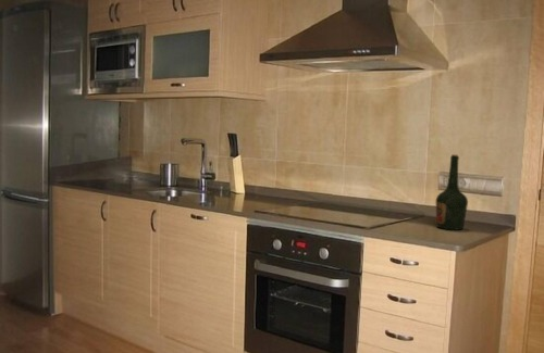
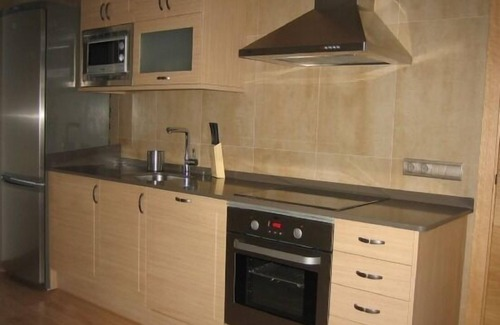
- bottle (452, 191)
